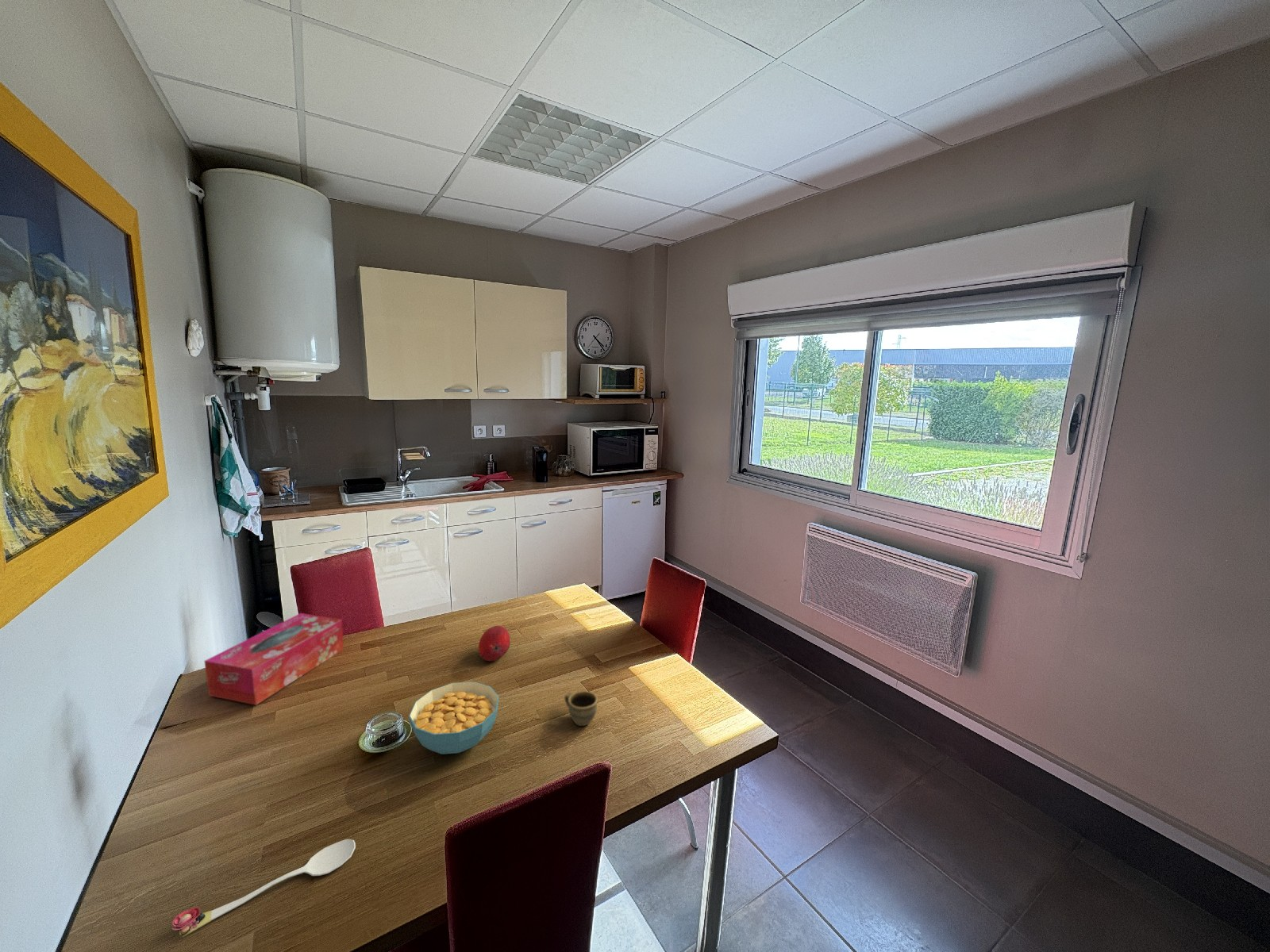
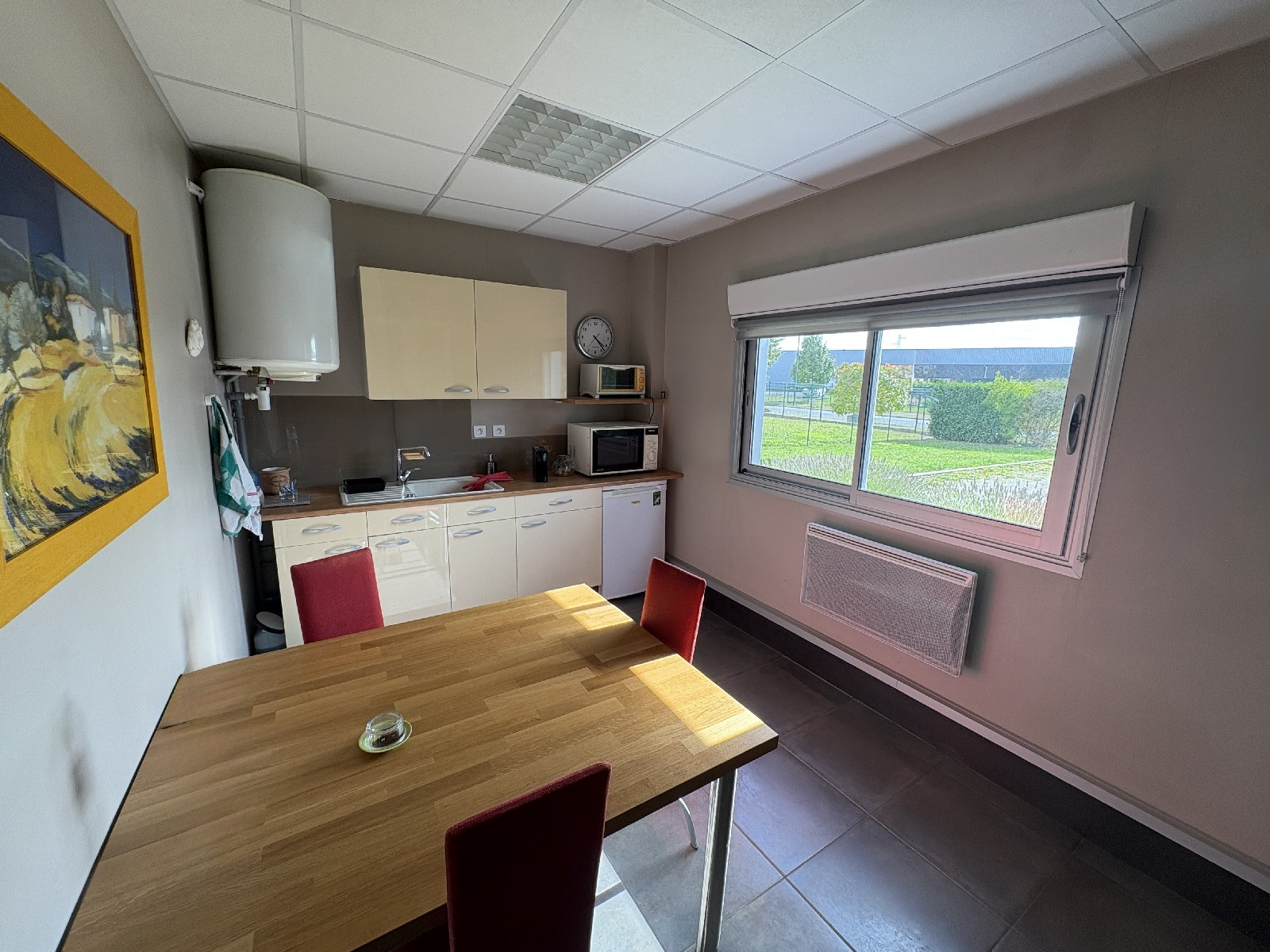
- cereal bowl (456, 724)
- spoon (271, 882)
- fruit (494, 642)
- tissue box (280, 654)
- cup (579, 707)
